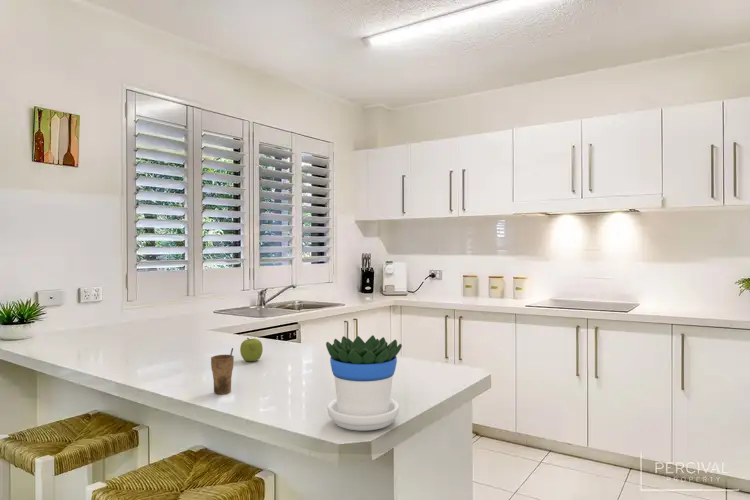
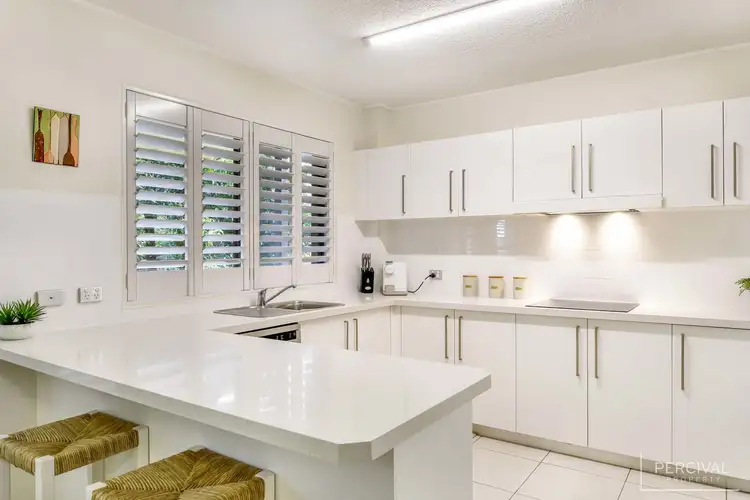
- fruit (251, 348)
- flowerpot (363, 381)
- cup (222, 369)
